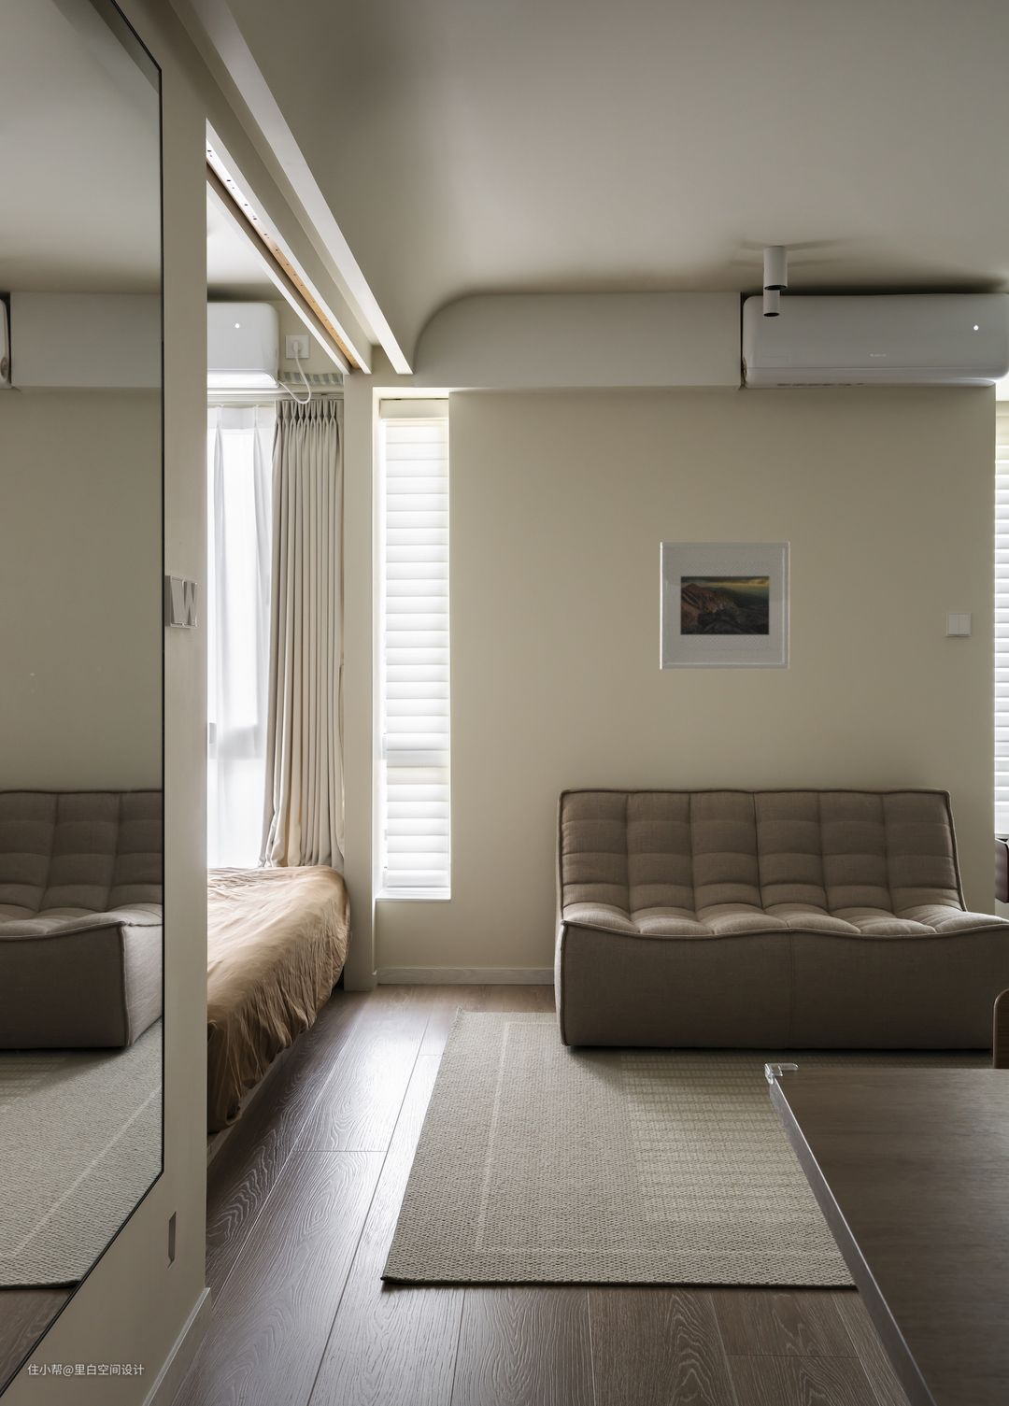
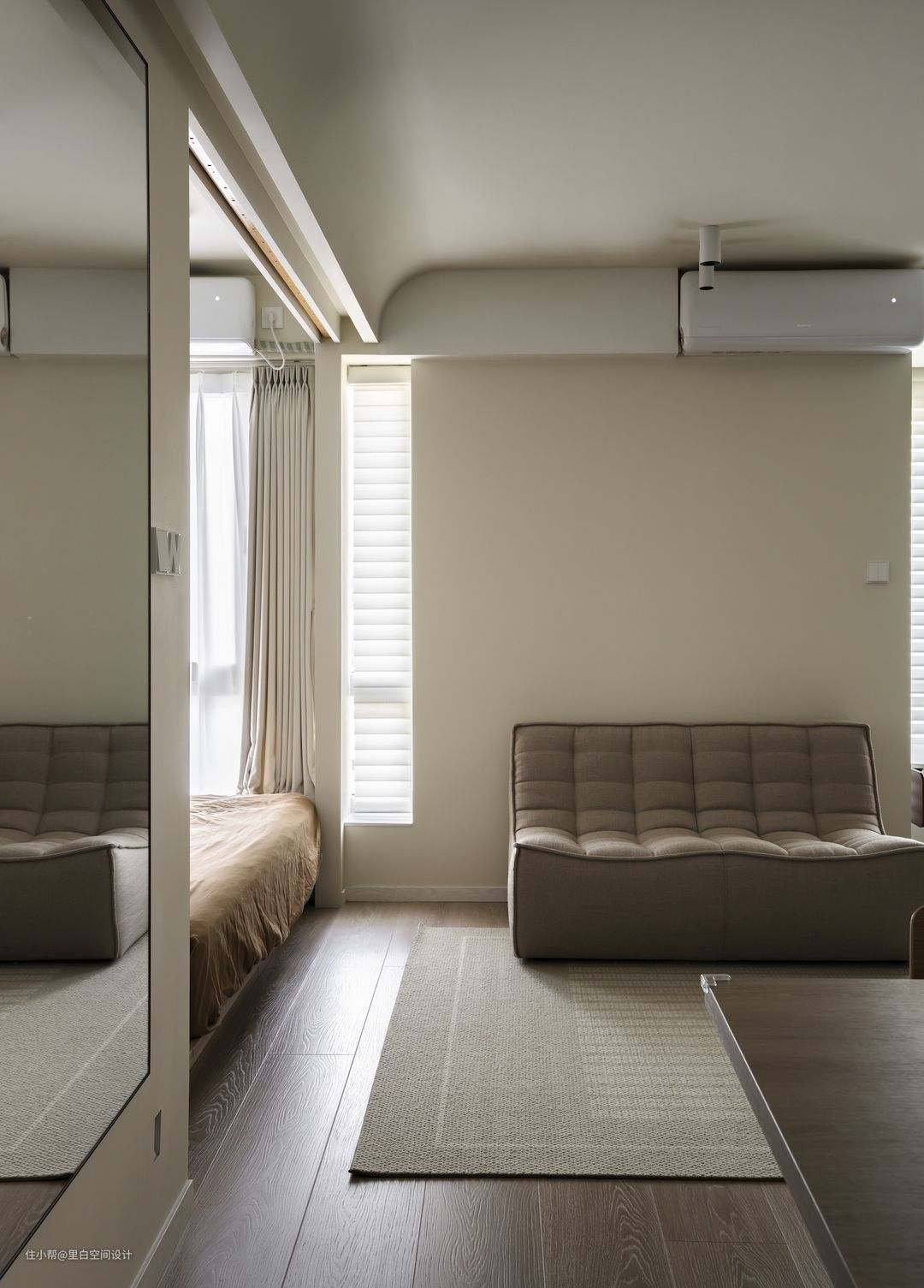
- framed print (724, 606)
